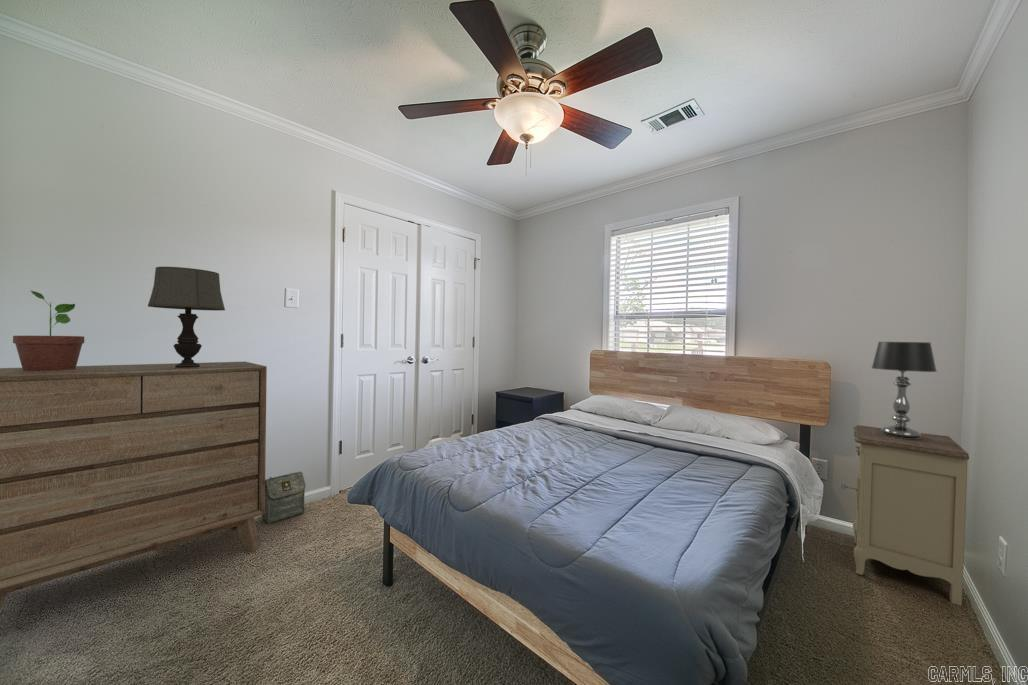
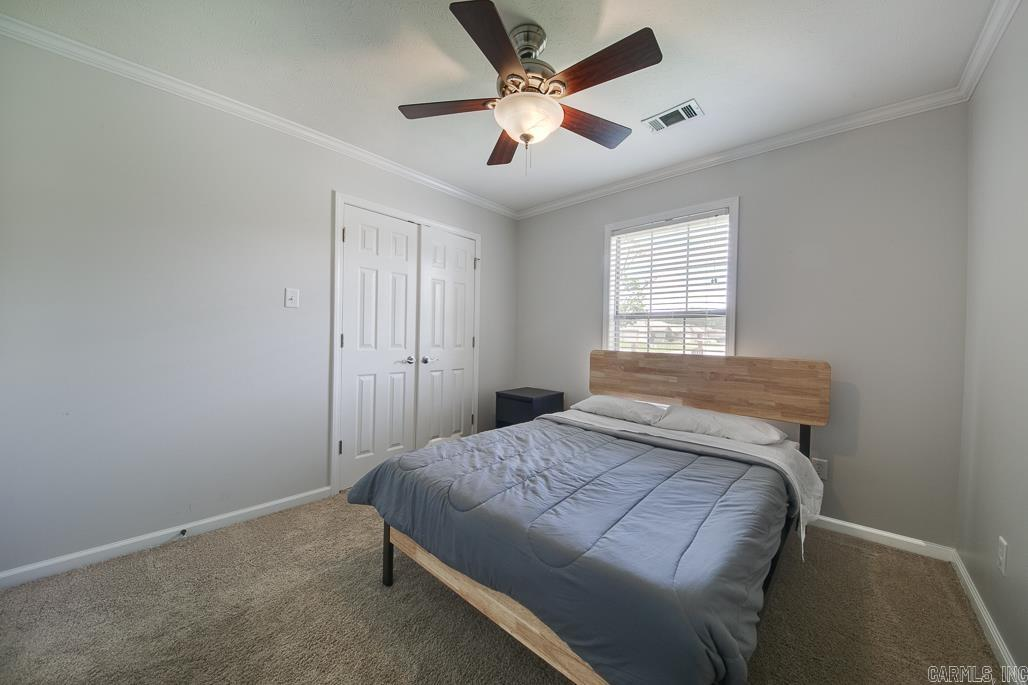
- dresser (138, 469)
- table lamp (902, 388)
- bag (284, 495)
- table lamp (188, 318)
- potted plant (50, 330)
- nightstand (893, 501)
